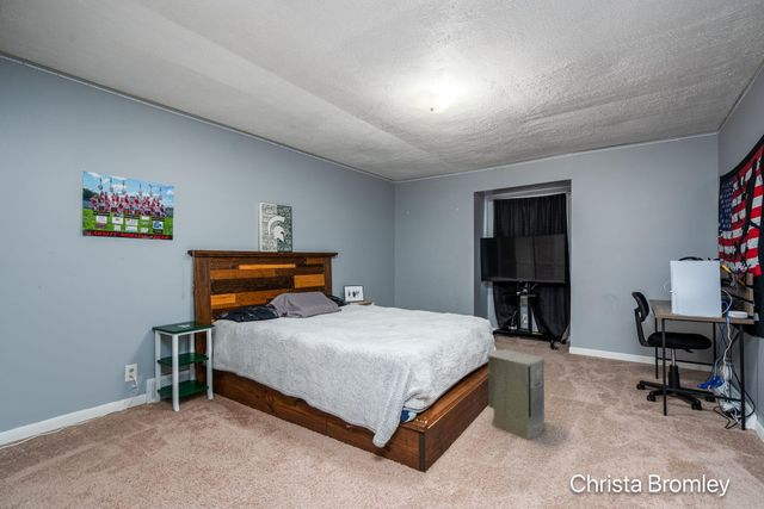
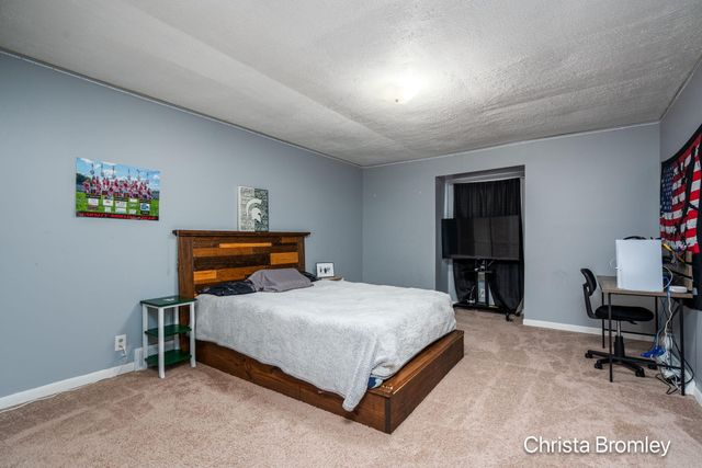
- air purifier (516, 390)
